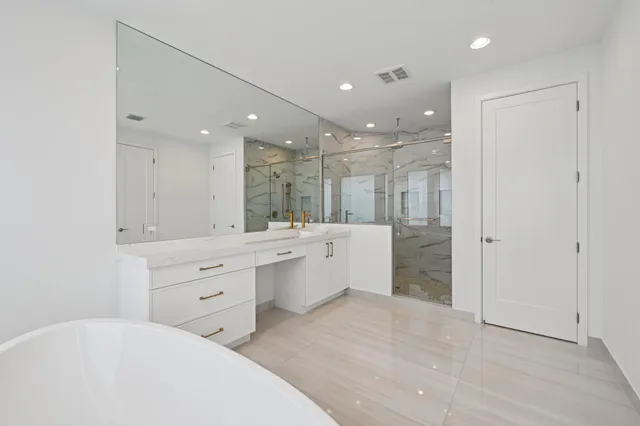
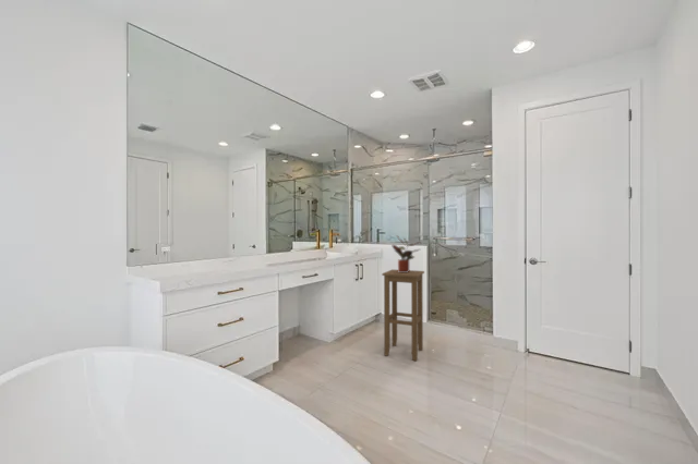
+ potted plant (407, 253)
+ stool (404, 313)
